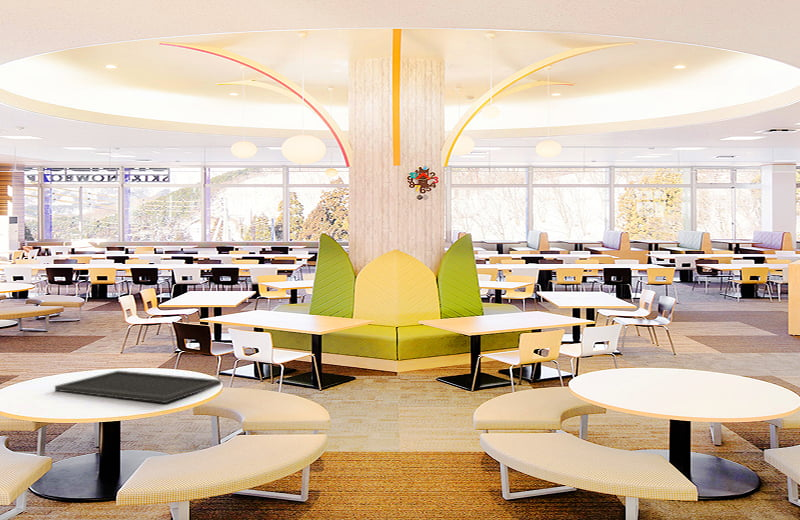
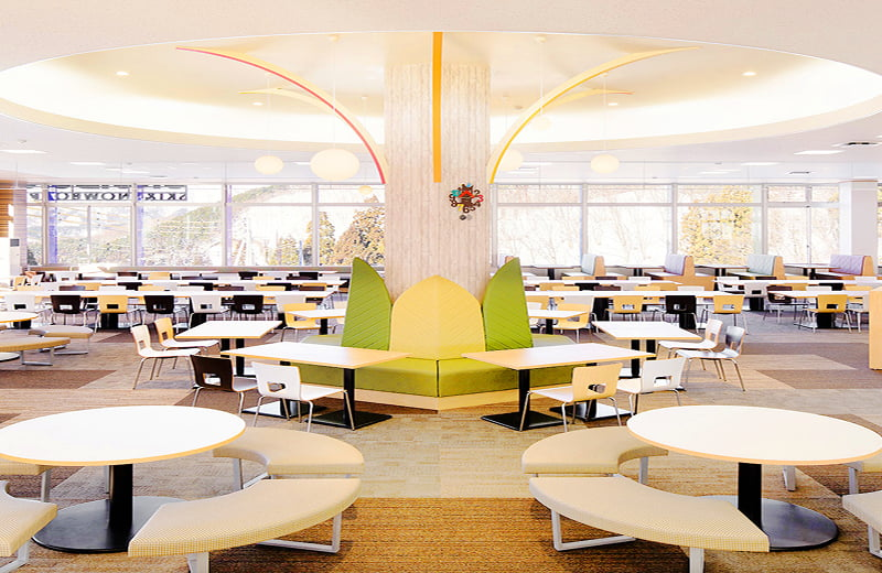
- tray (139, 385)
